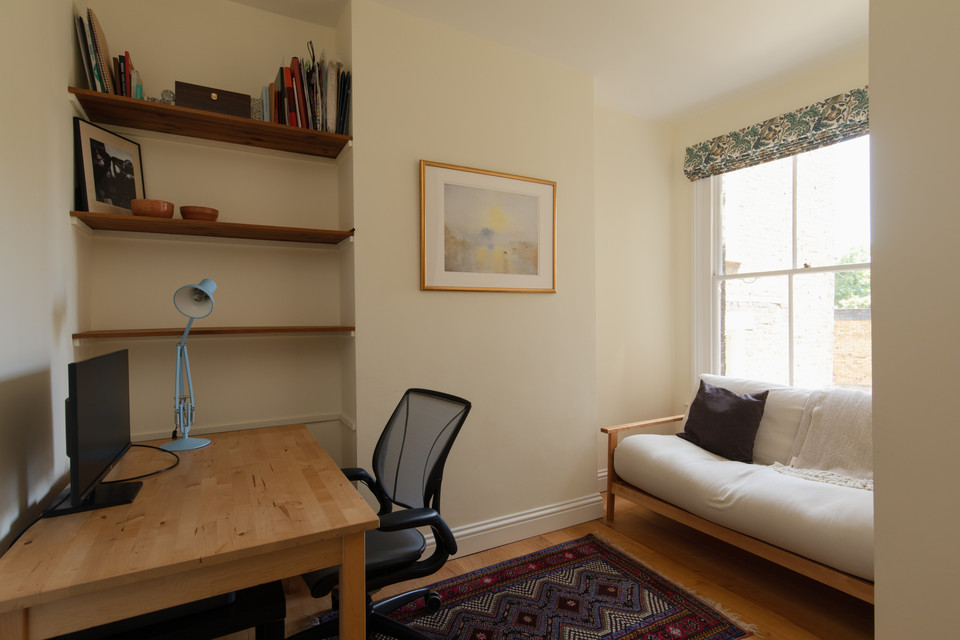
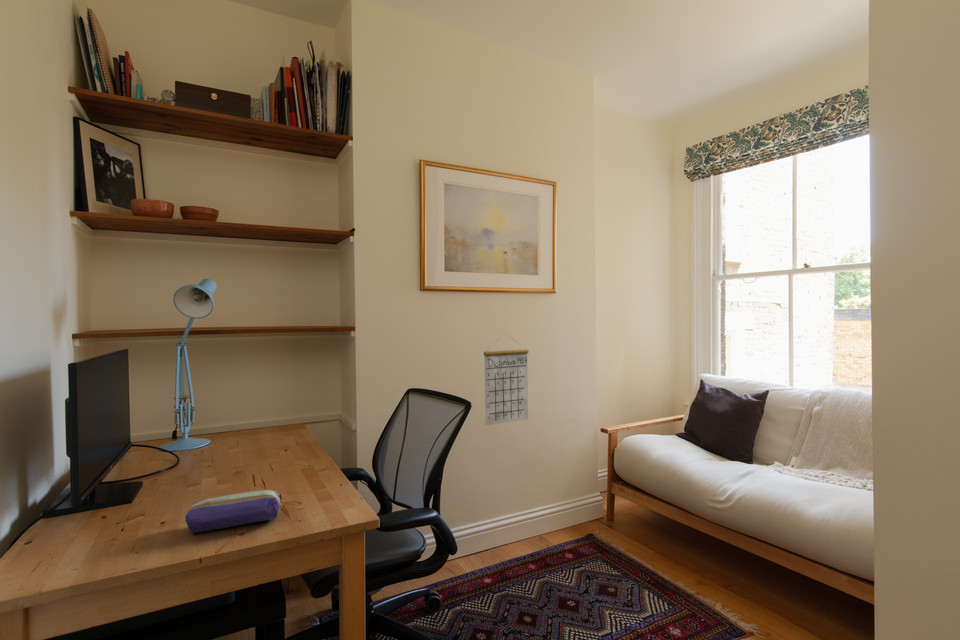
+ calendar (506, 377)
+ pencil case (236, 510)
